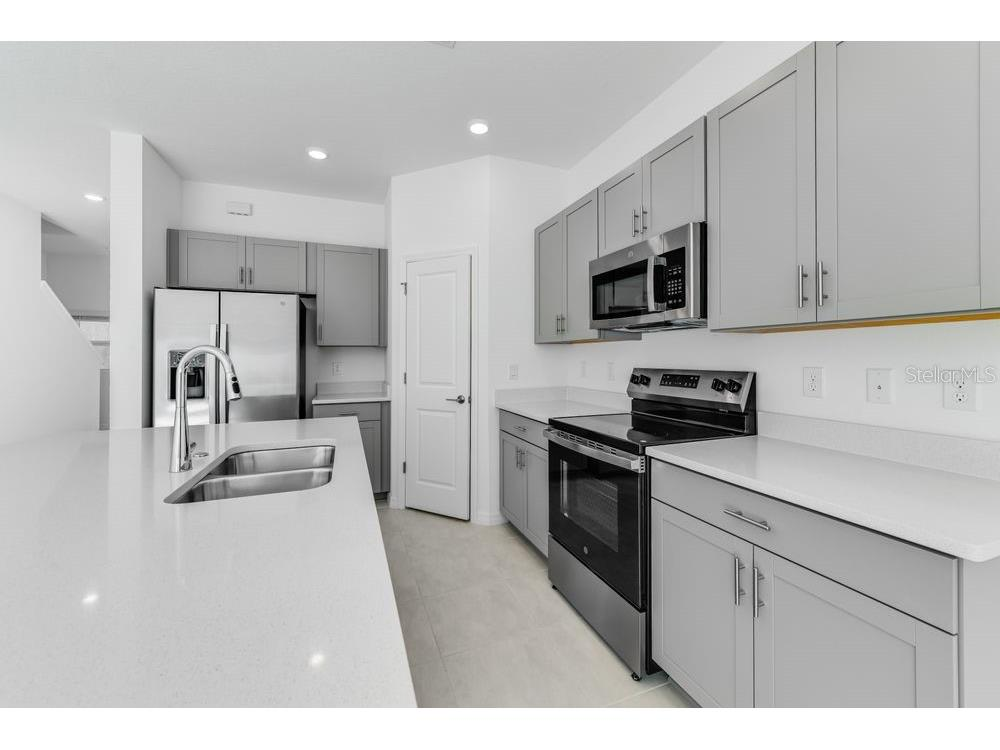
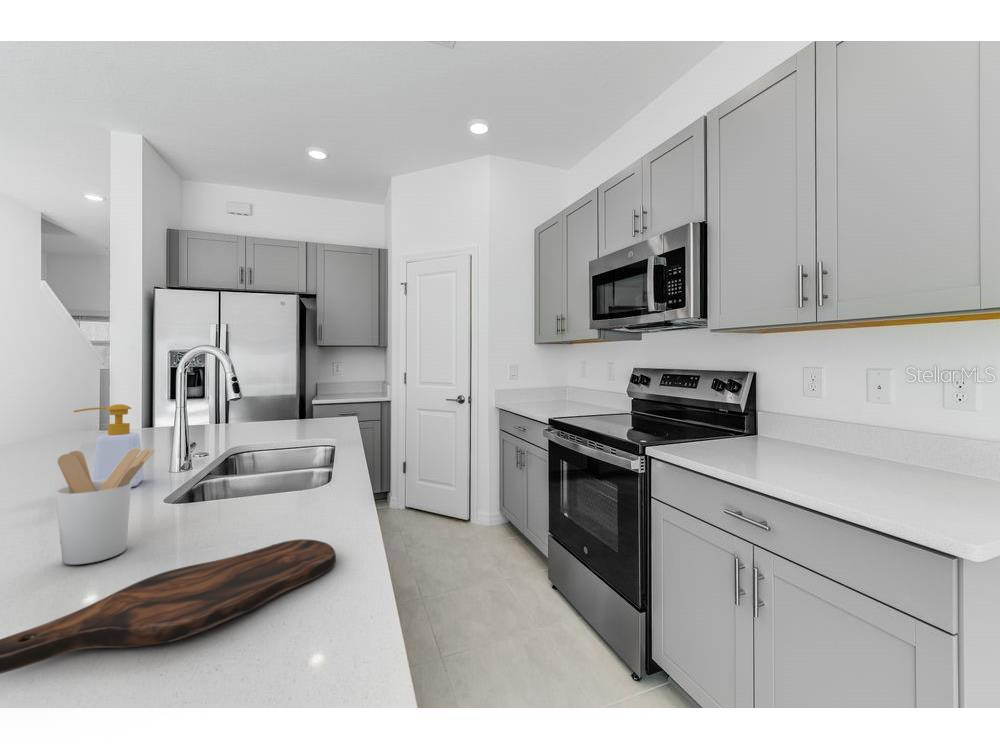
+ utensil holder (110, 499)
+ soap bottle (108, 445)
+ cutting board (197, 595)
